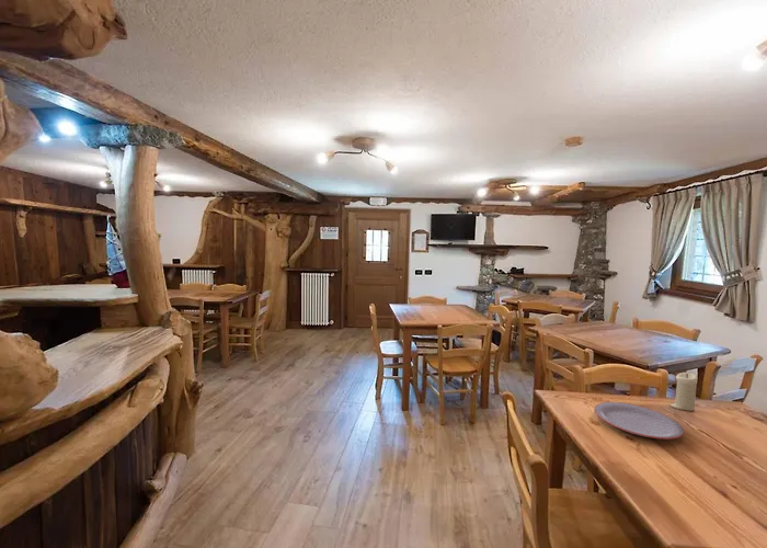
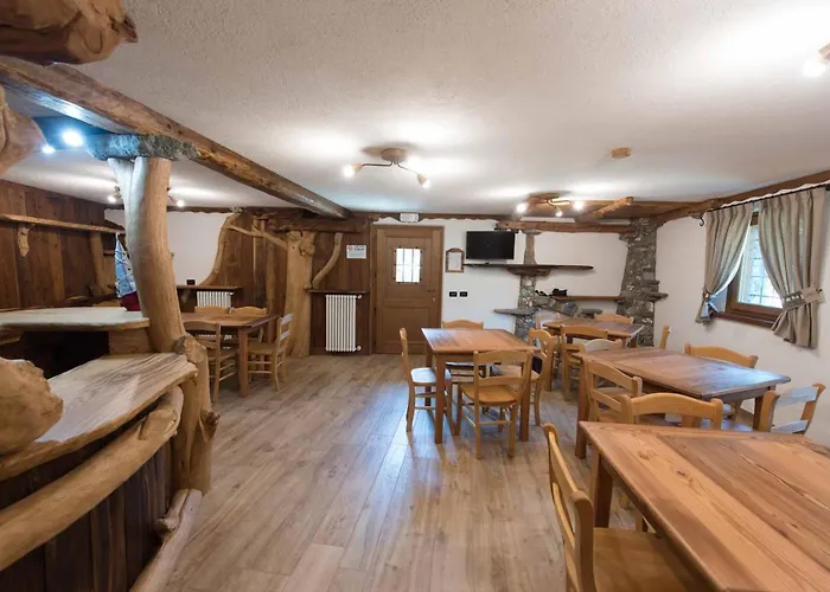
- plate (636, 421)
- candle (684, 390)
